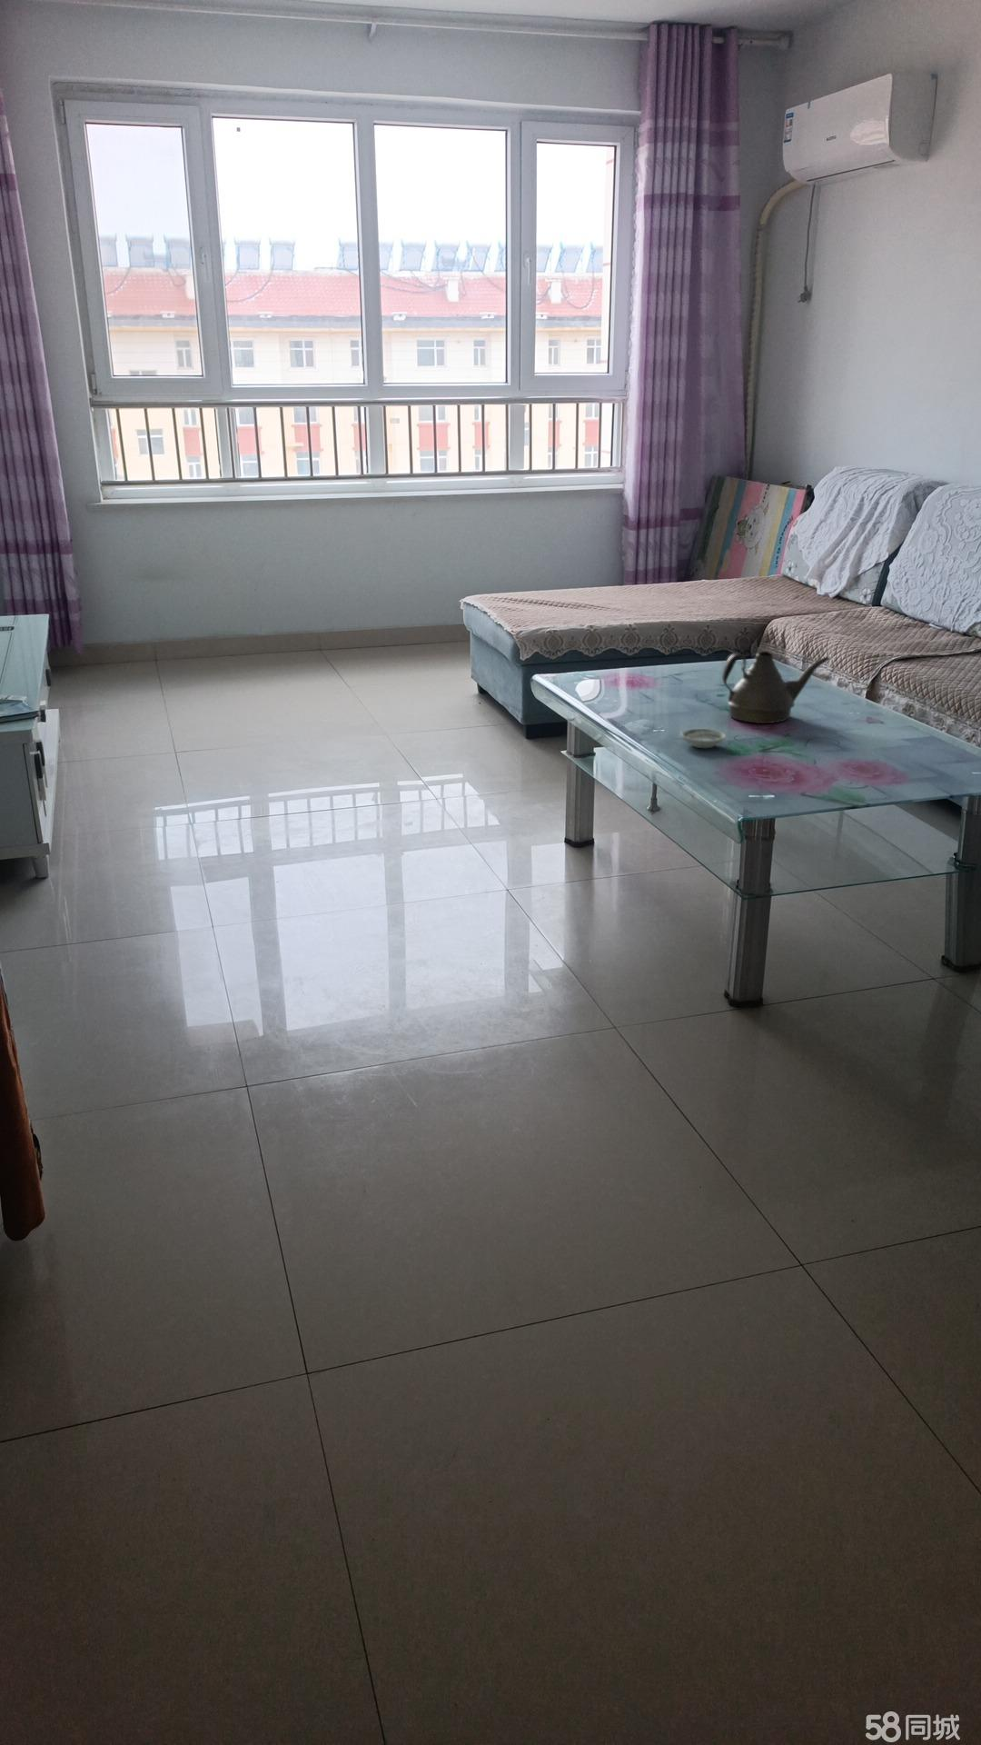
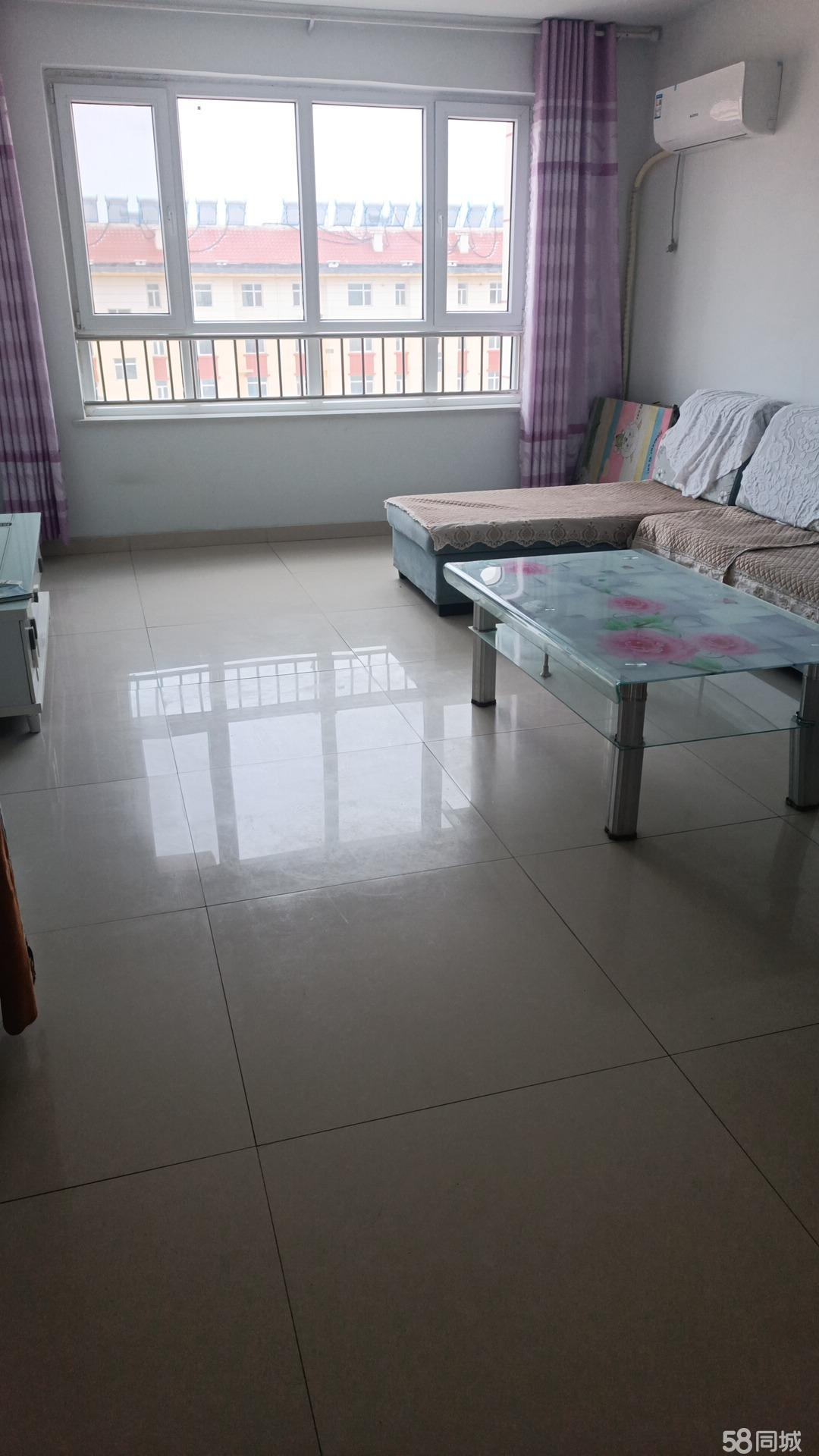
- saucer (702, 739)
- teapot (775, 684)
